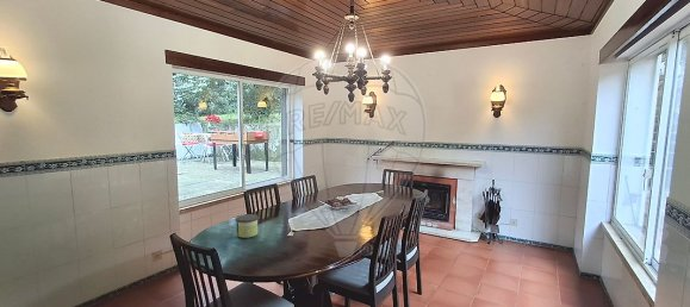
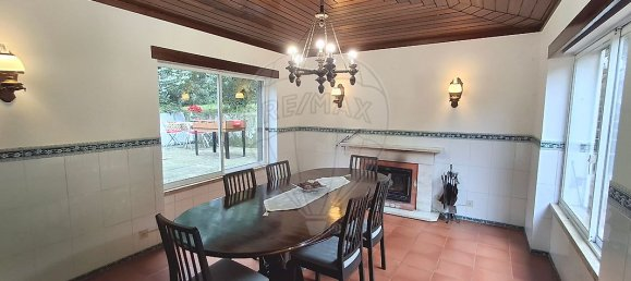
- candle (247, 226)
